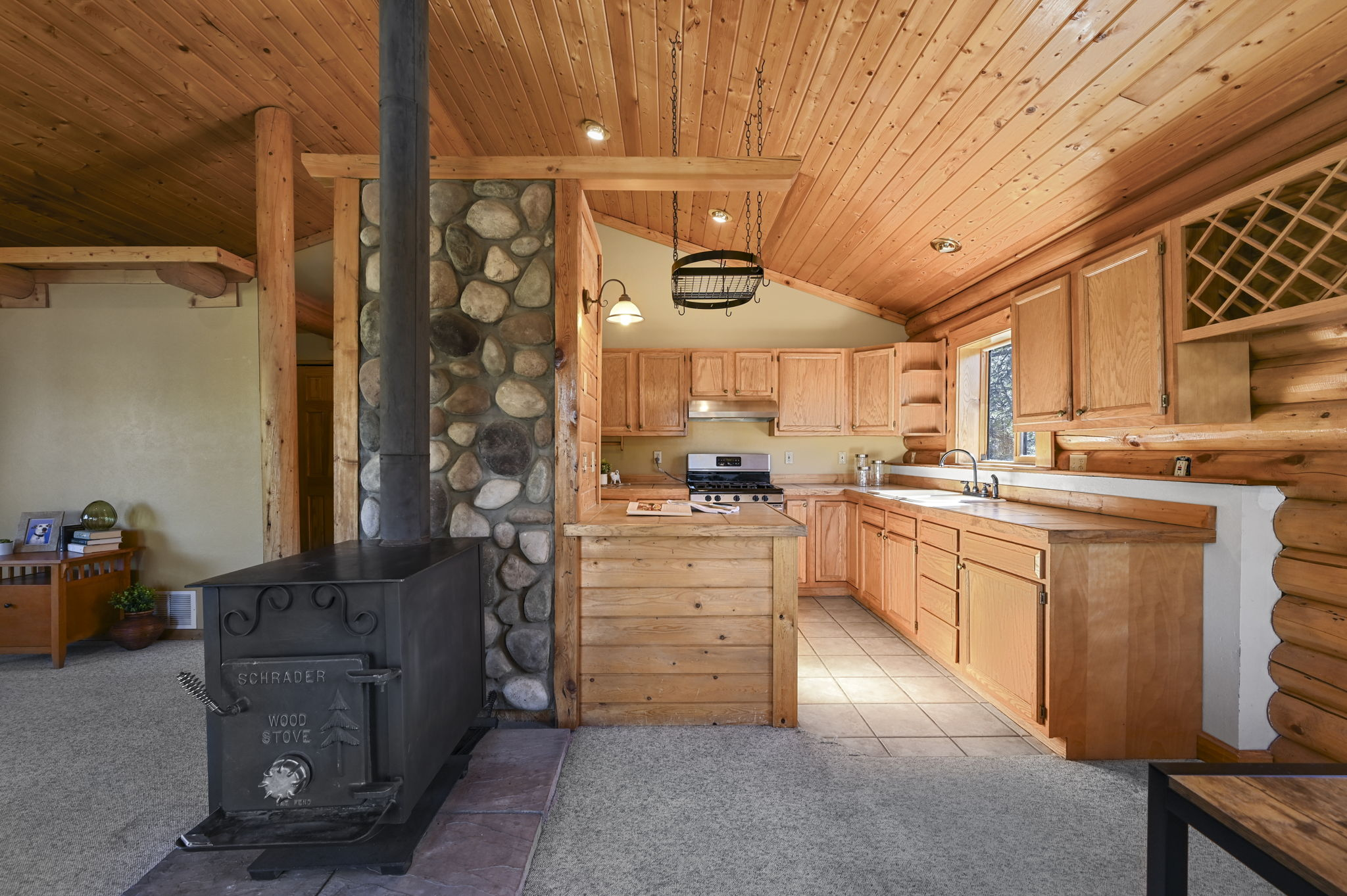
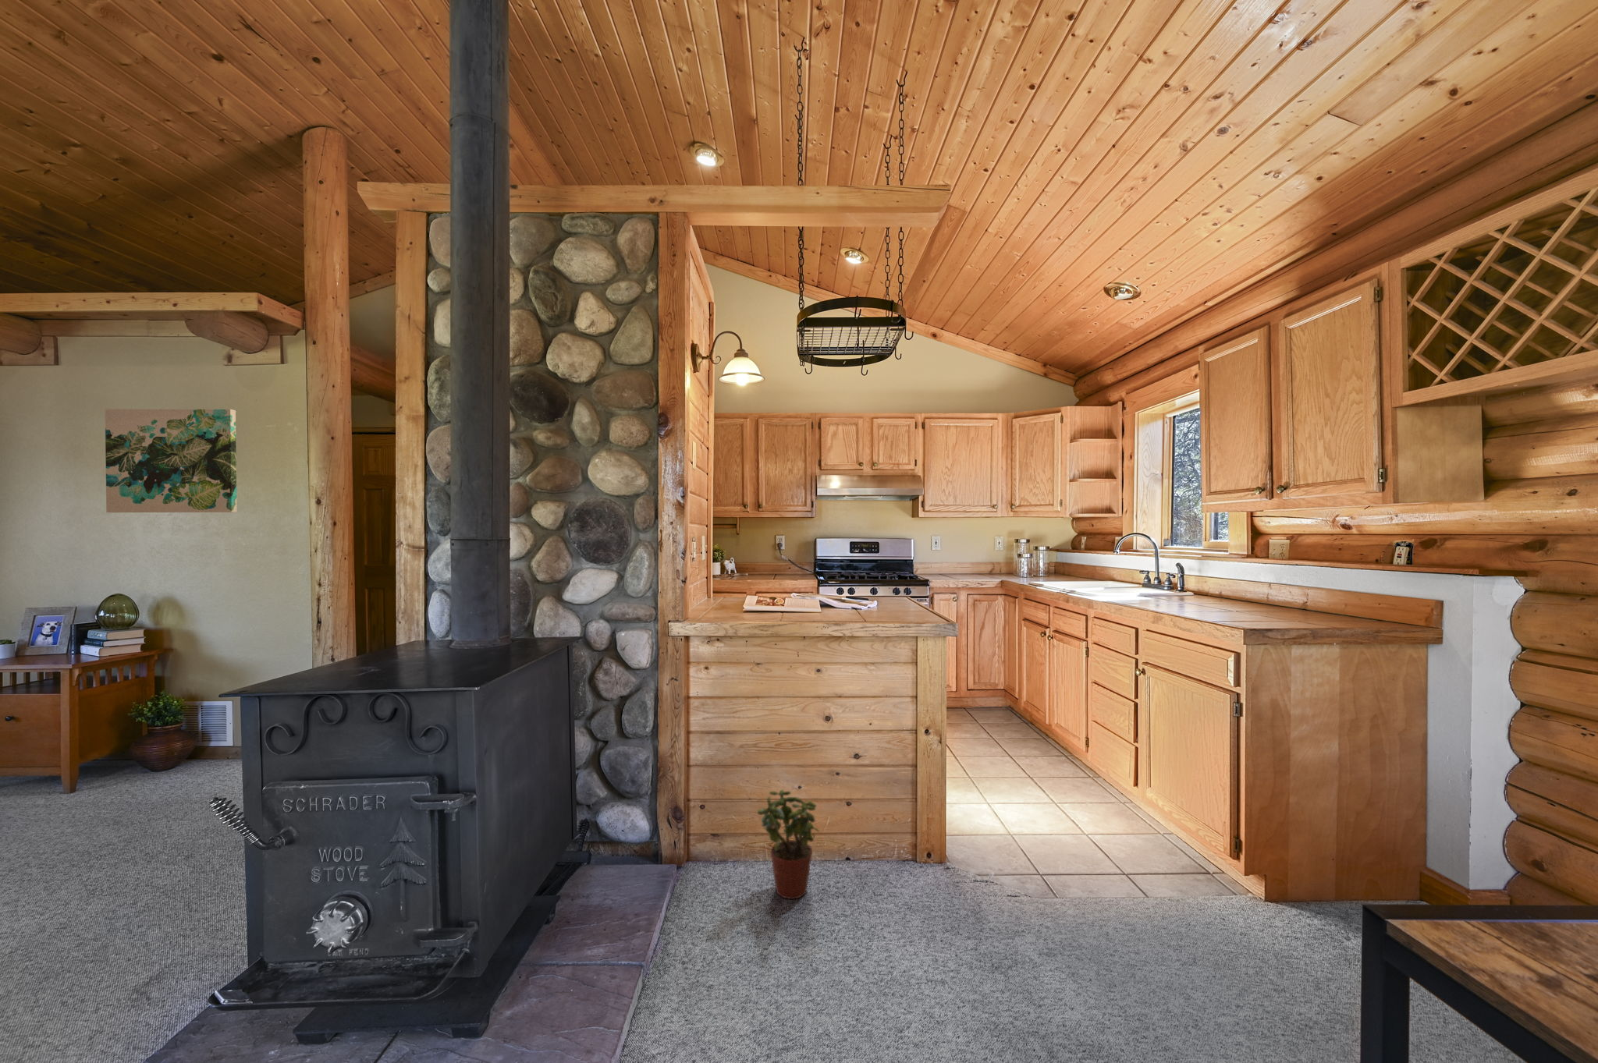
+ potted plant (788, 839)
+ wall art (172, 462)
